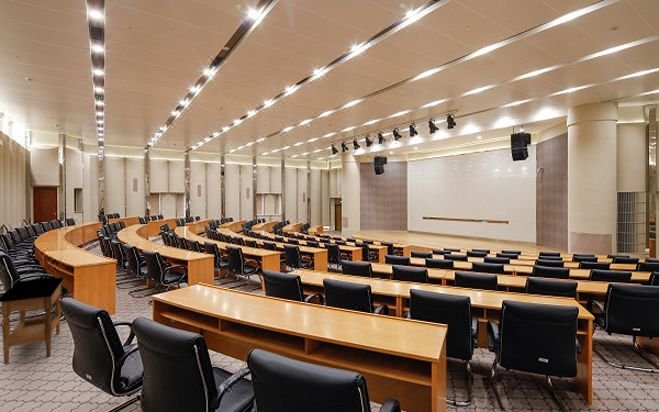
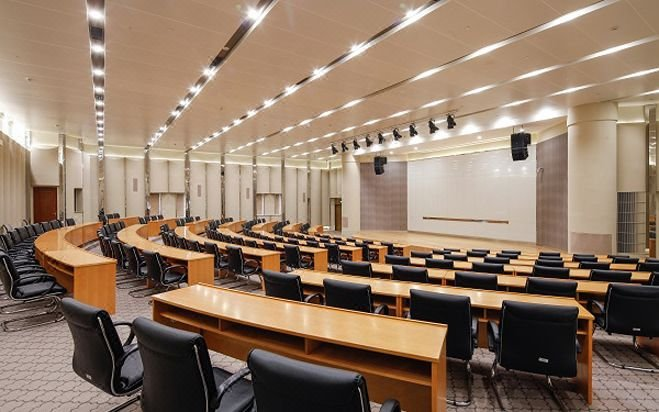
- side table (34, 319)
